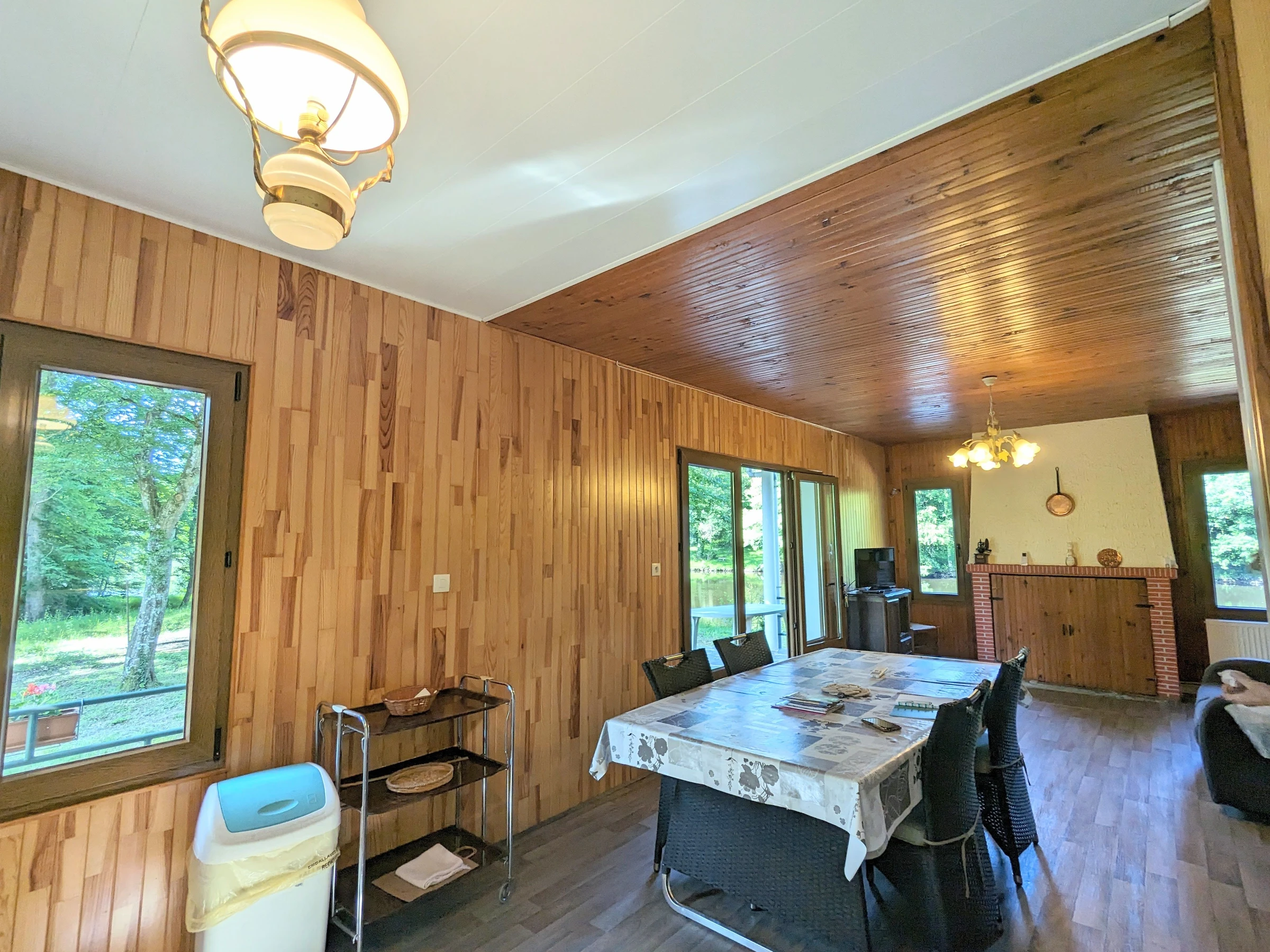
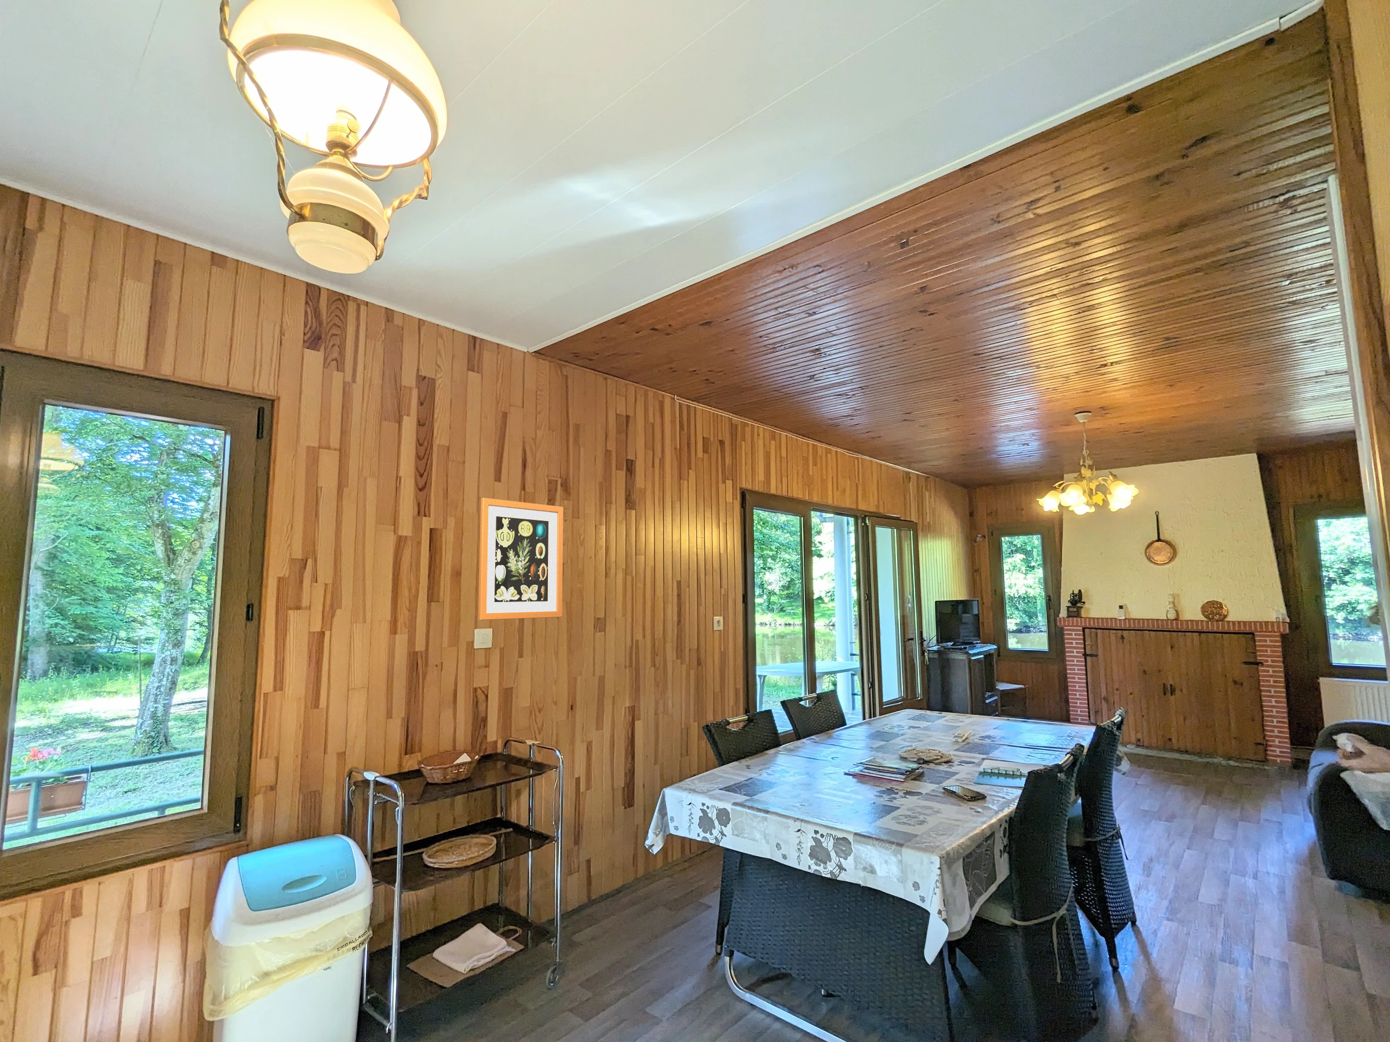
+ wall art (523, 559)
